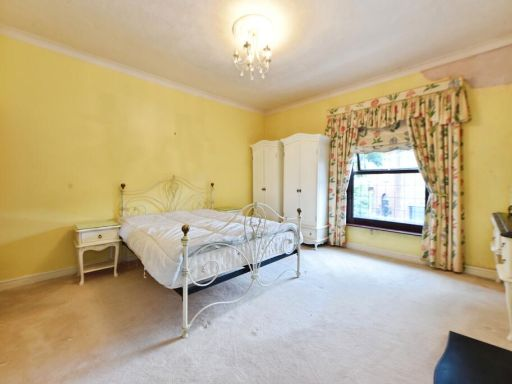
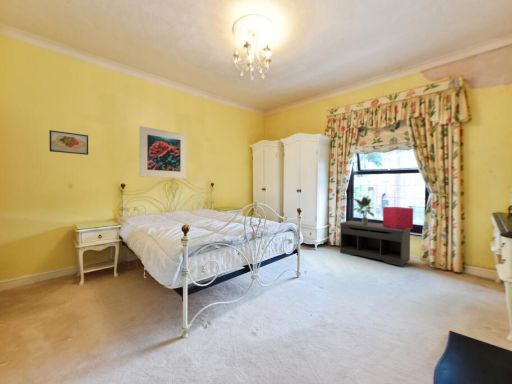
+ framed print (69, 143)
+ potted plant (364, 209)
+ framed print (164, 154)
+ storage bin (397, 217)
+ bench (373, 240)
